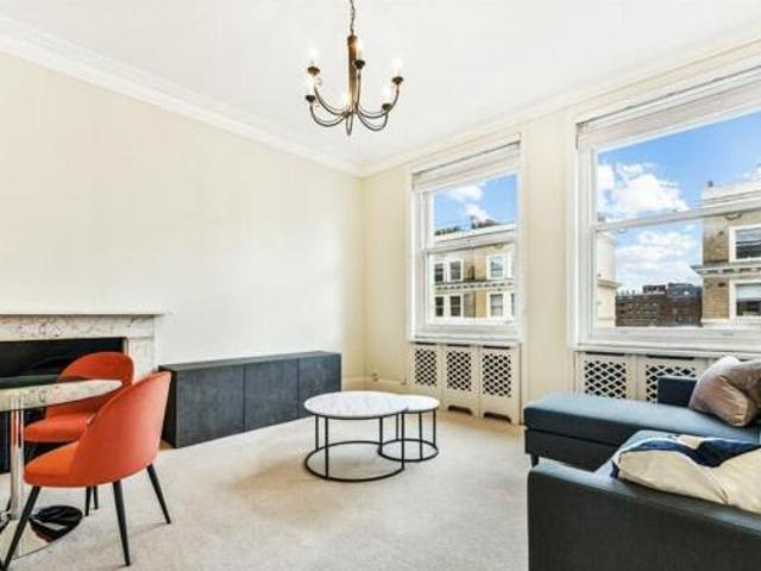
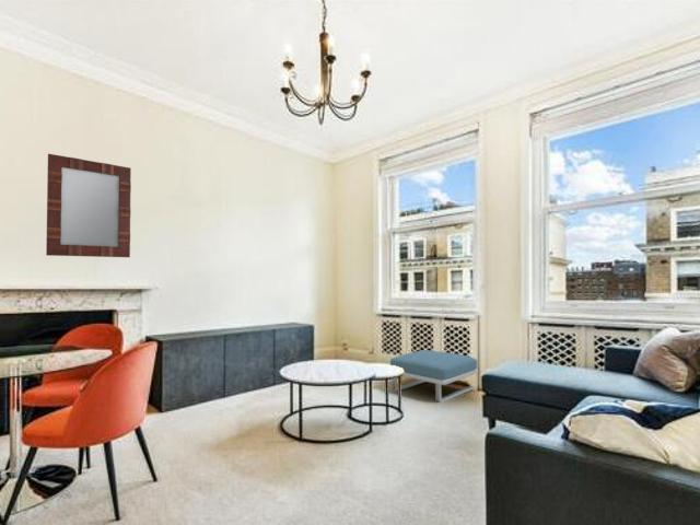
+ home mirror (91, 208)
+ footstool (433, 372)
